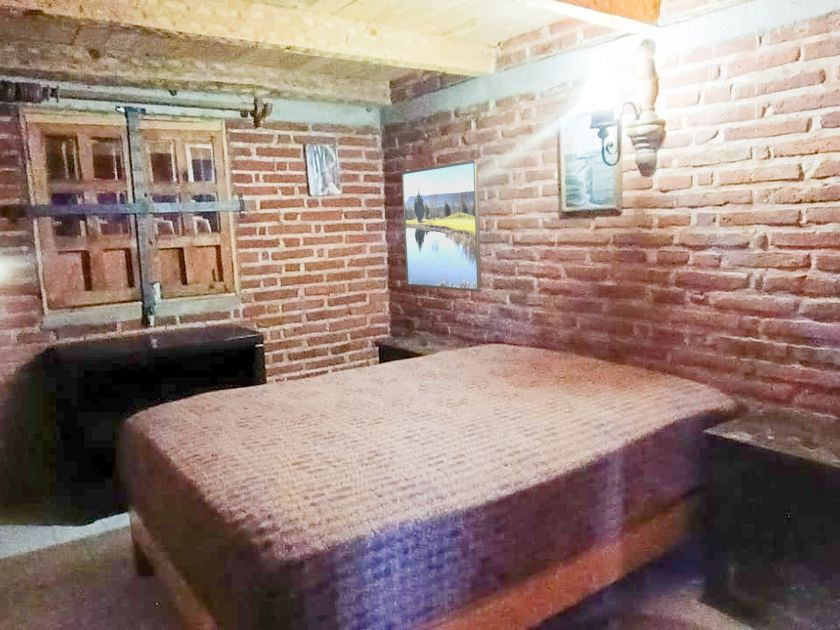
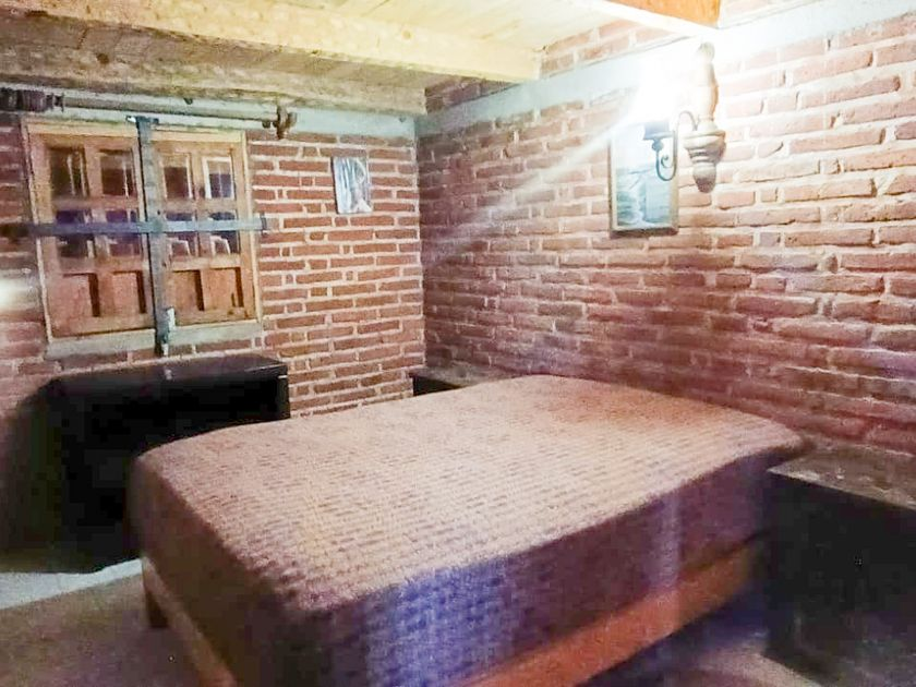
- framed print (439, 228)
